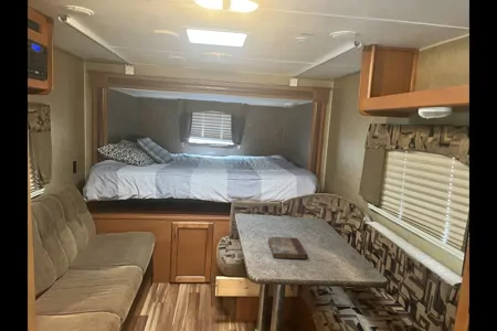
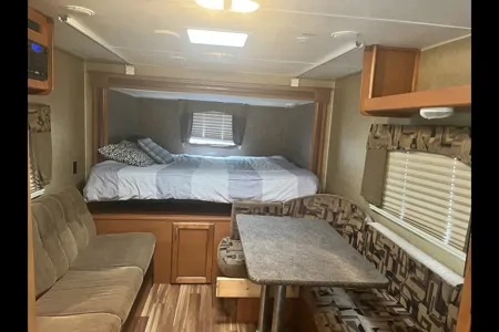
- book (286, 247)
